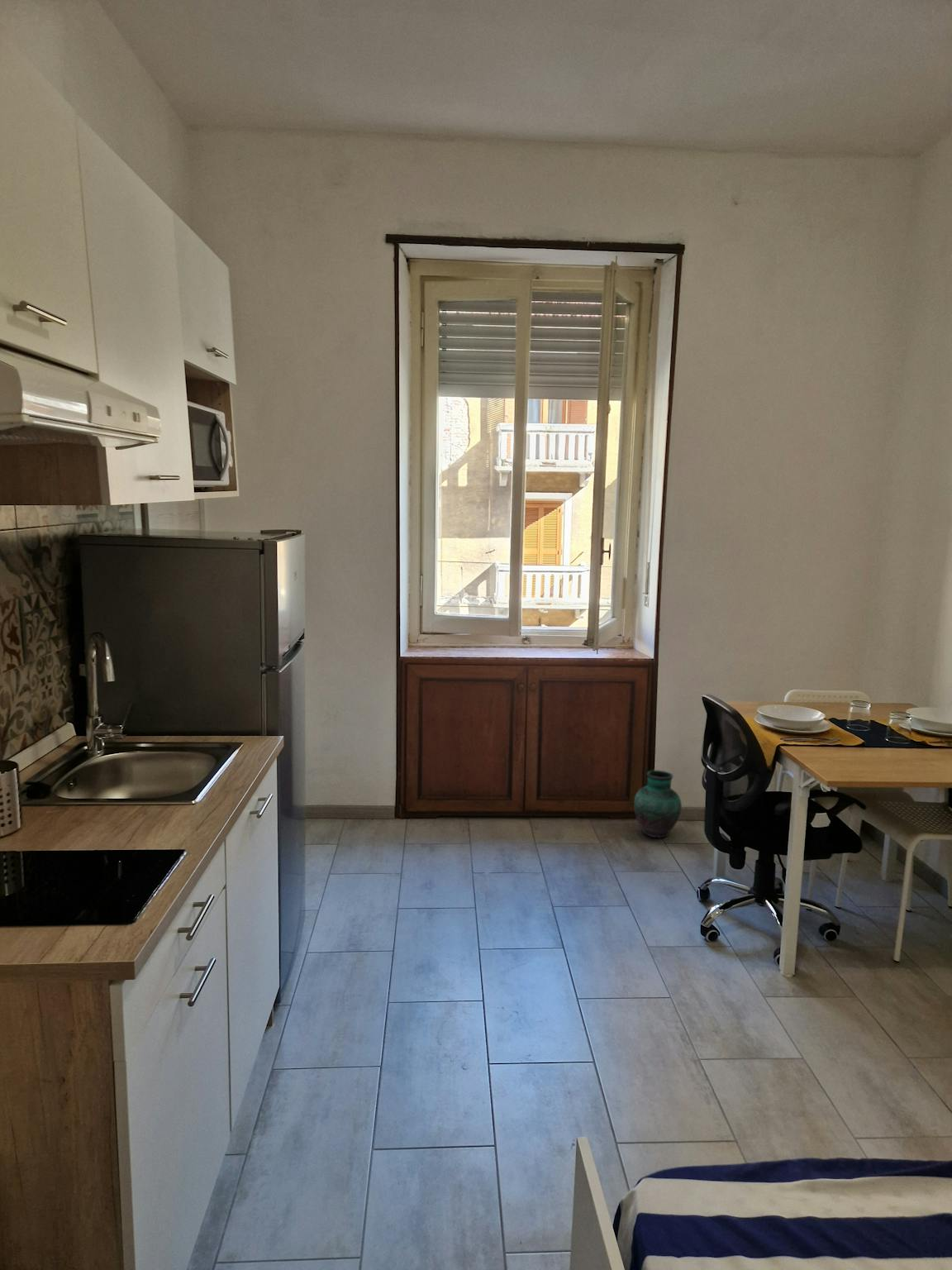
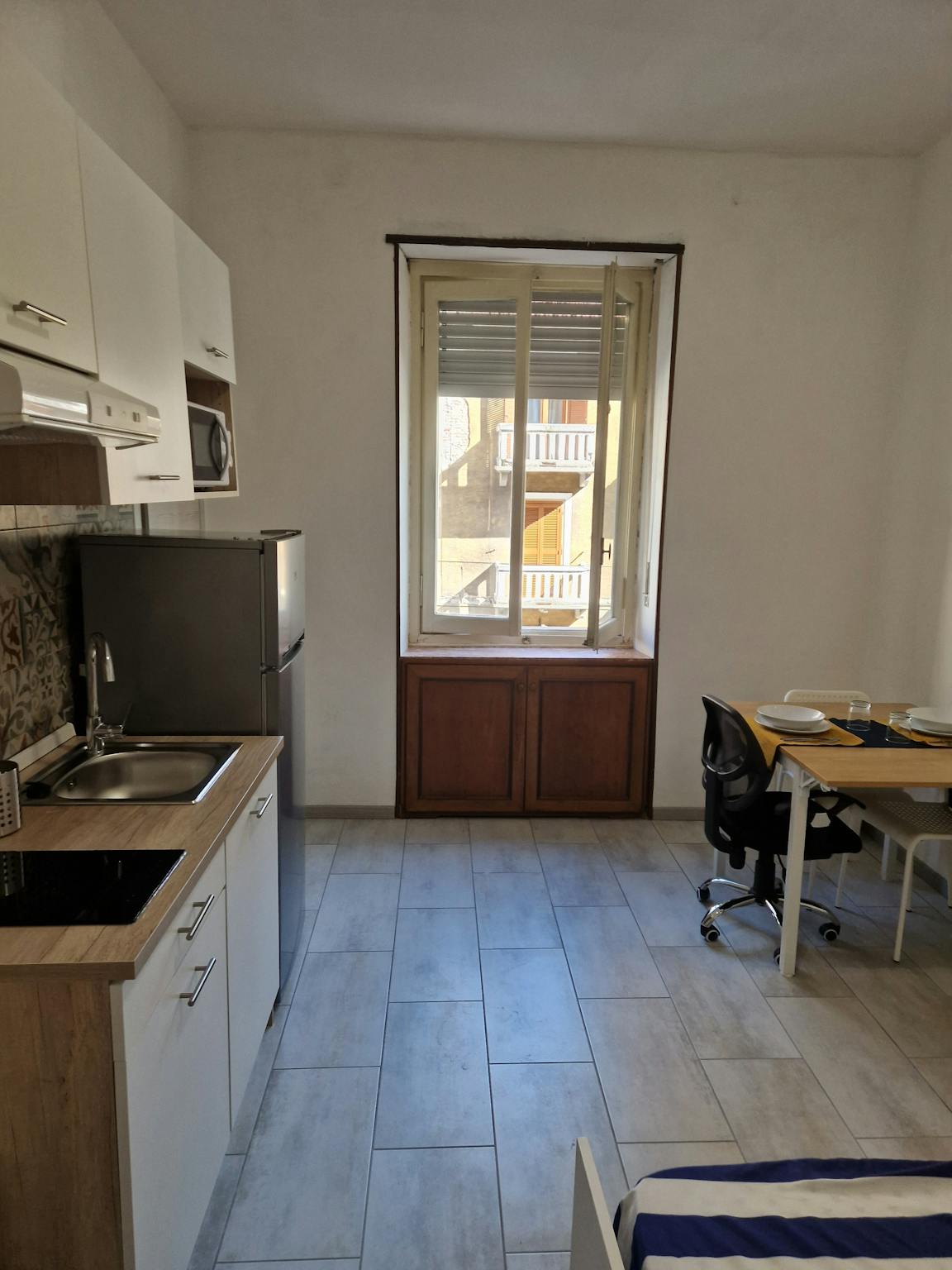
- vase (657, 803)
